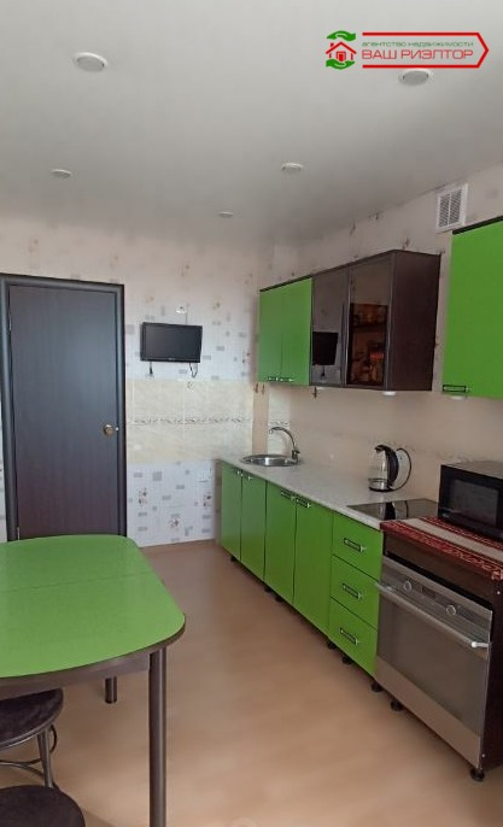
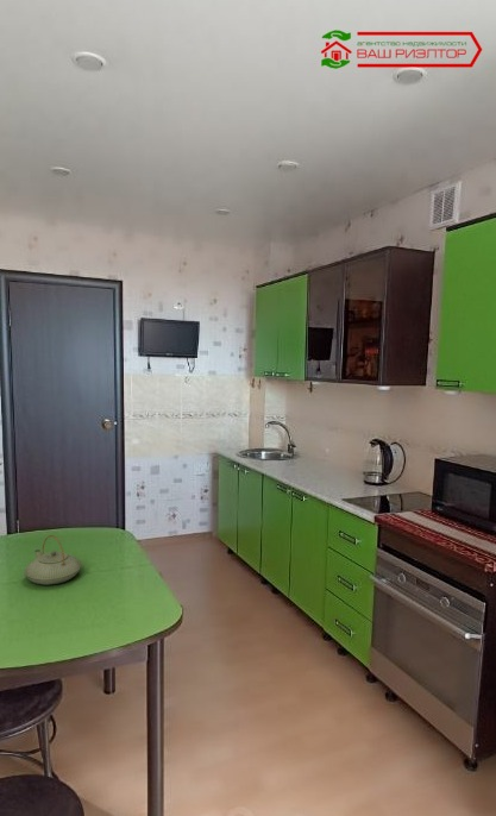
+ teapot (51, 555)
